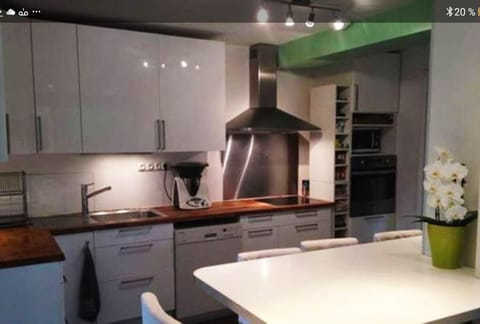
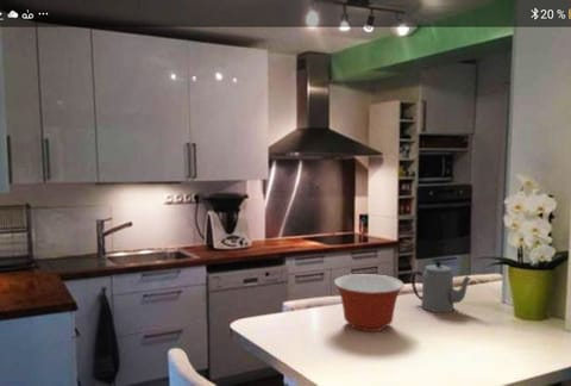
+ teapot (439, 285)
+ mixing bowl (368, 304)
